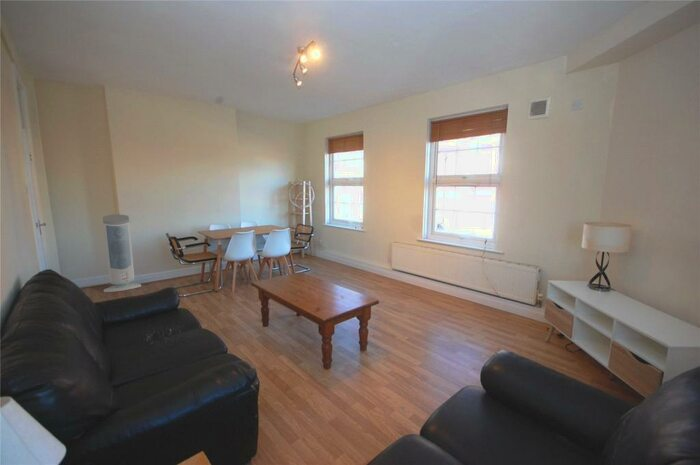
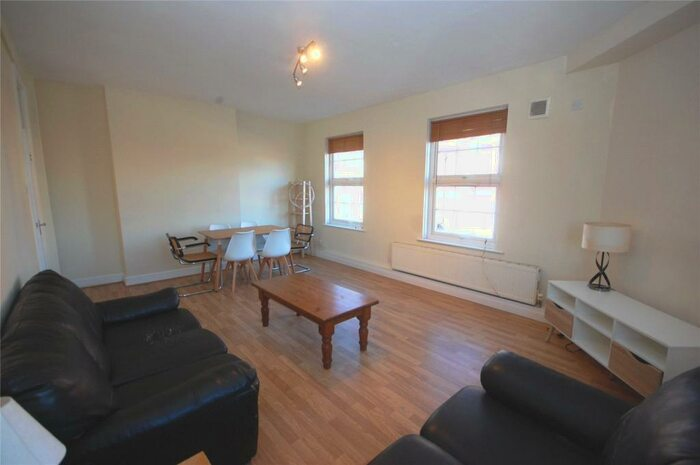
- air purifier (119, 252)
